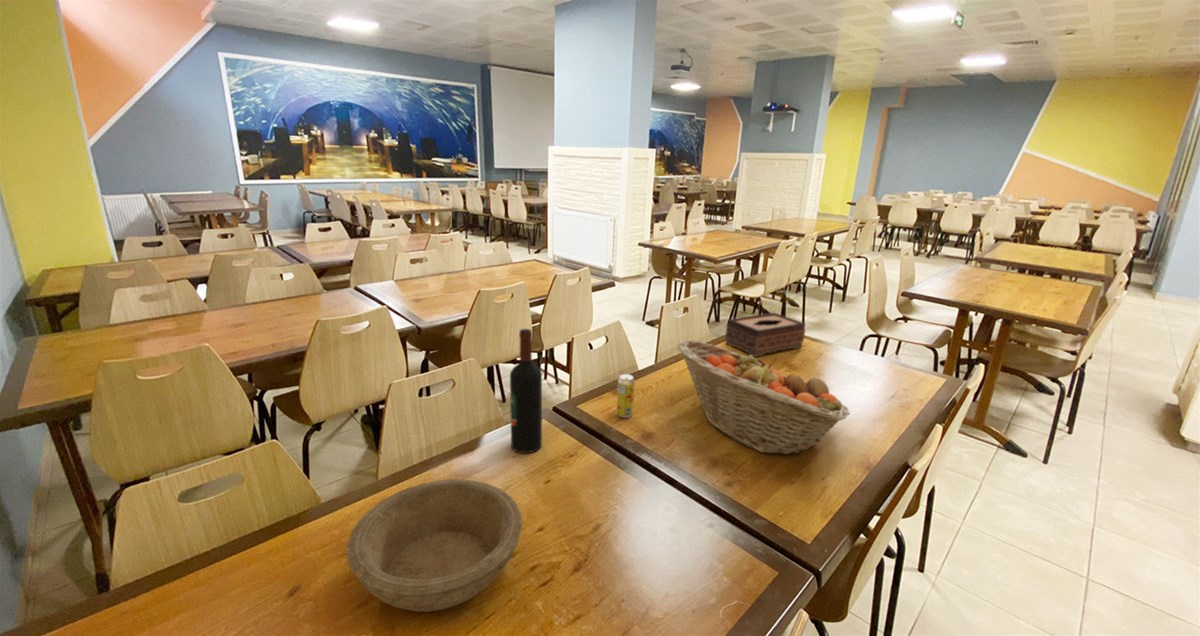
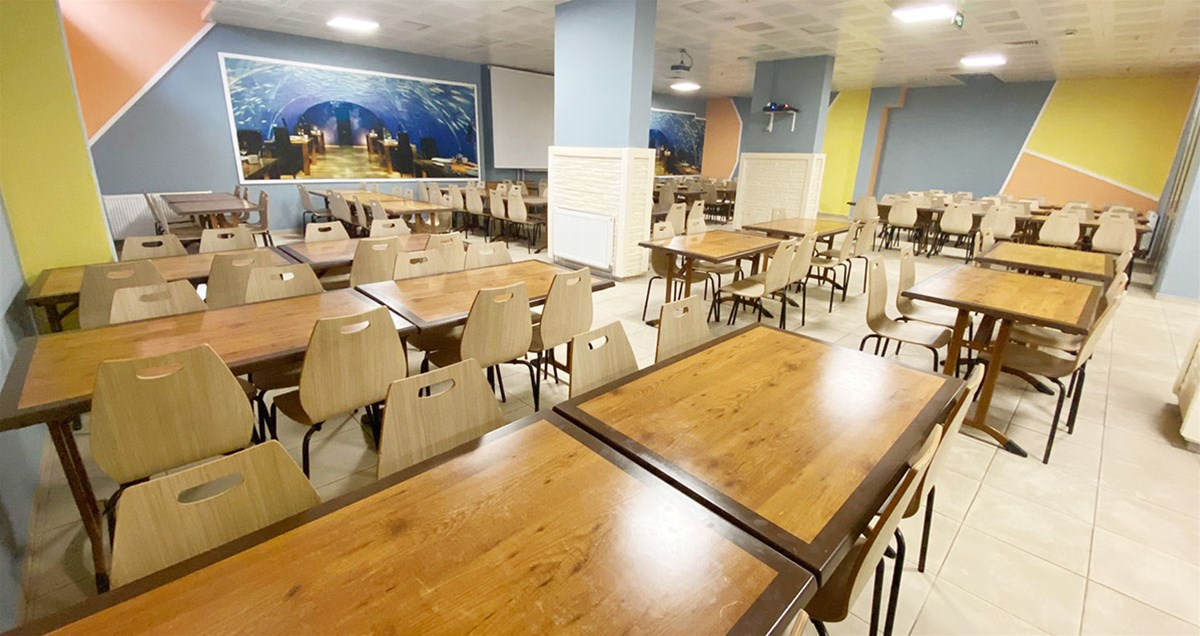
- fruit basket (755, 388)
- bowl (439, 548)
- beverage can (625, 395)
- tissue box (765, 333)
- wine bottle (526, 389)
